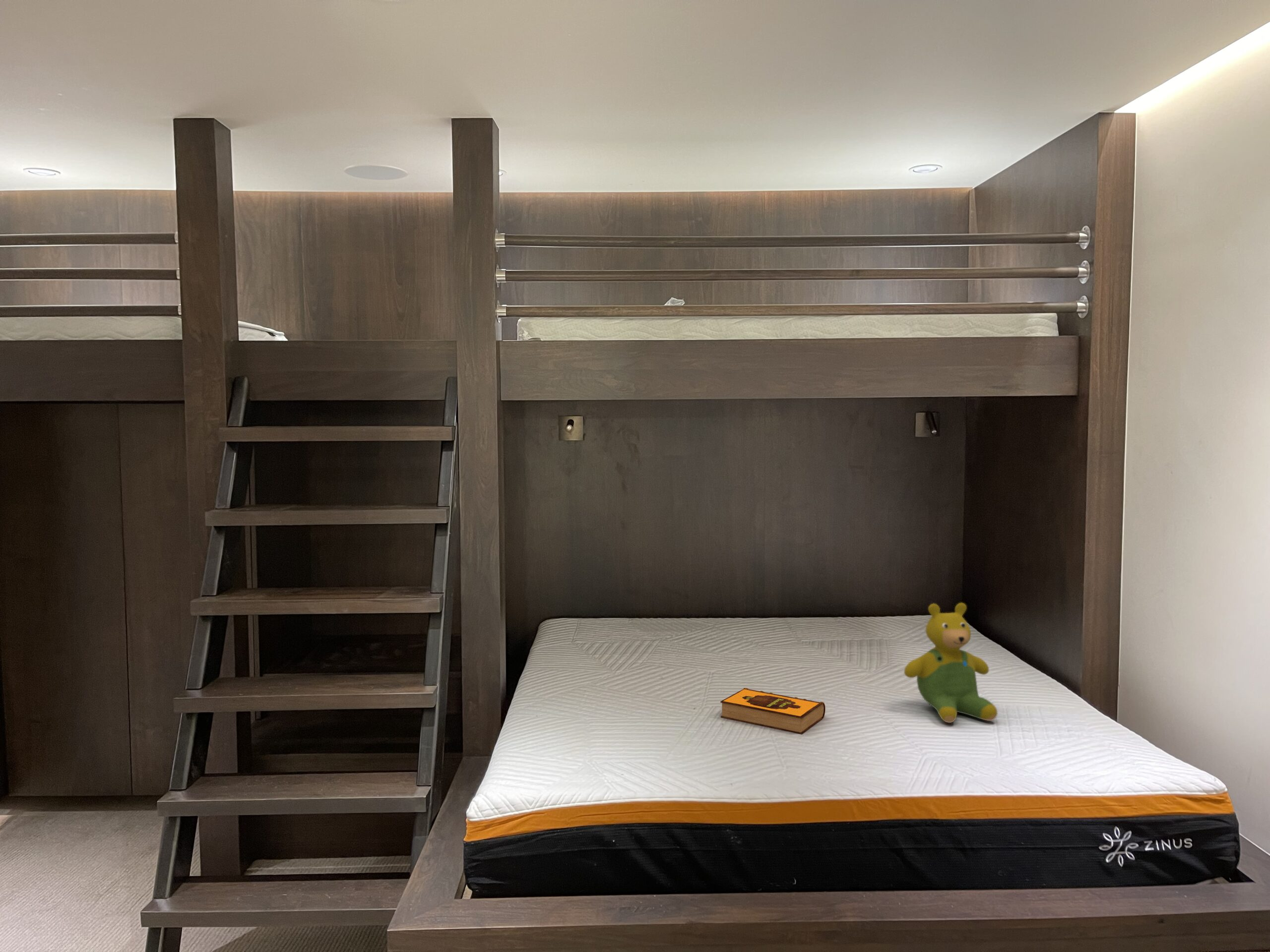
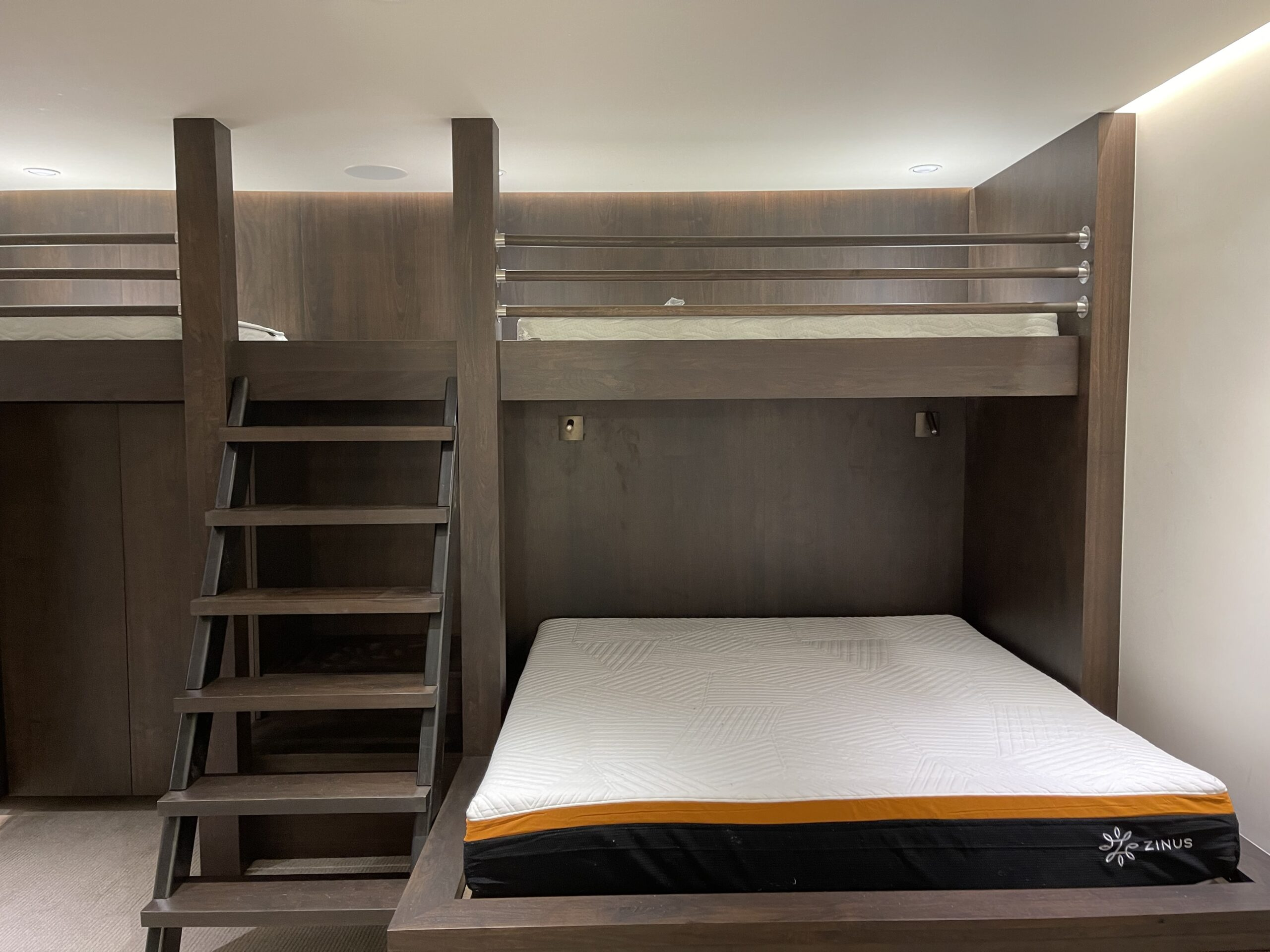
- hardback book (773, 709)
- teddy bear (954, 660)
